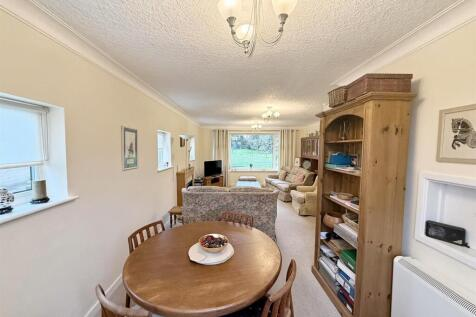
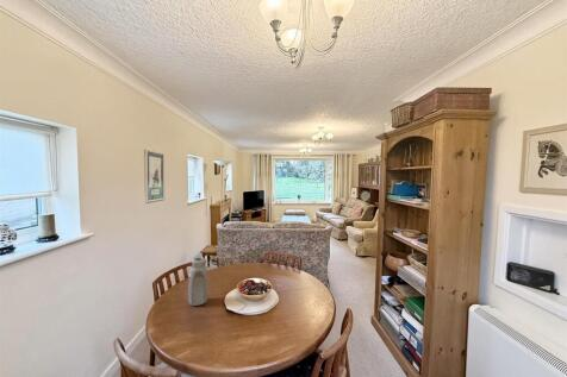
+ vase (198, 281)
